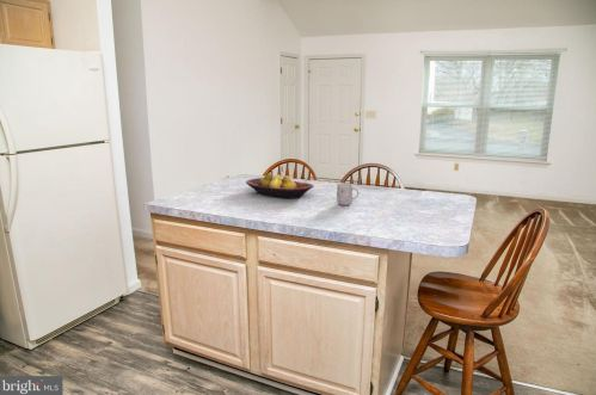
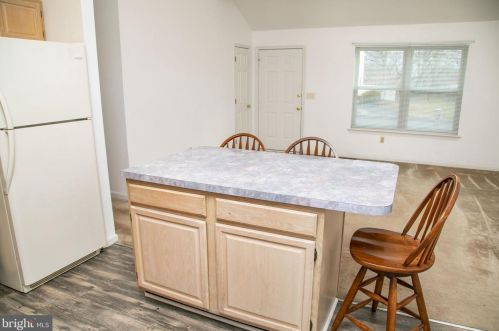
- mug (346, 191)
- fruit bowl (278, 184)
